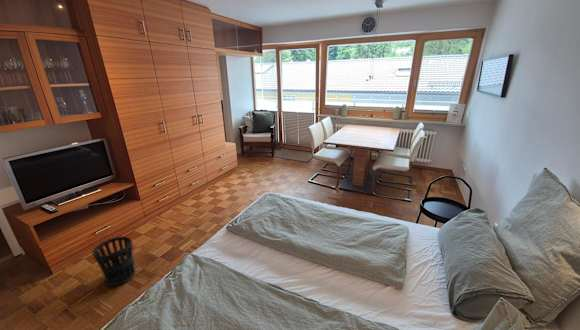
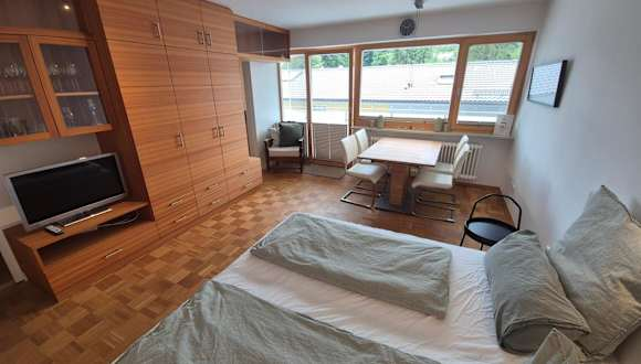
- wastebasket (117, 261)
